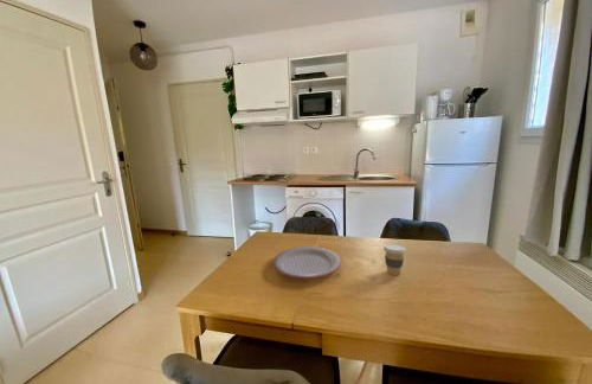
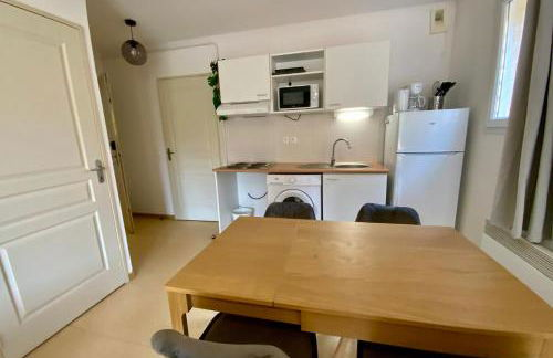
- plate (307, 262)
- coffee cup (393, 260)
